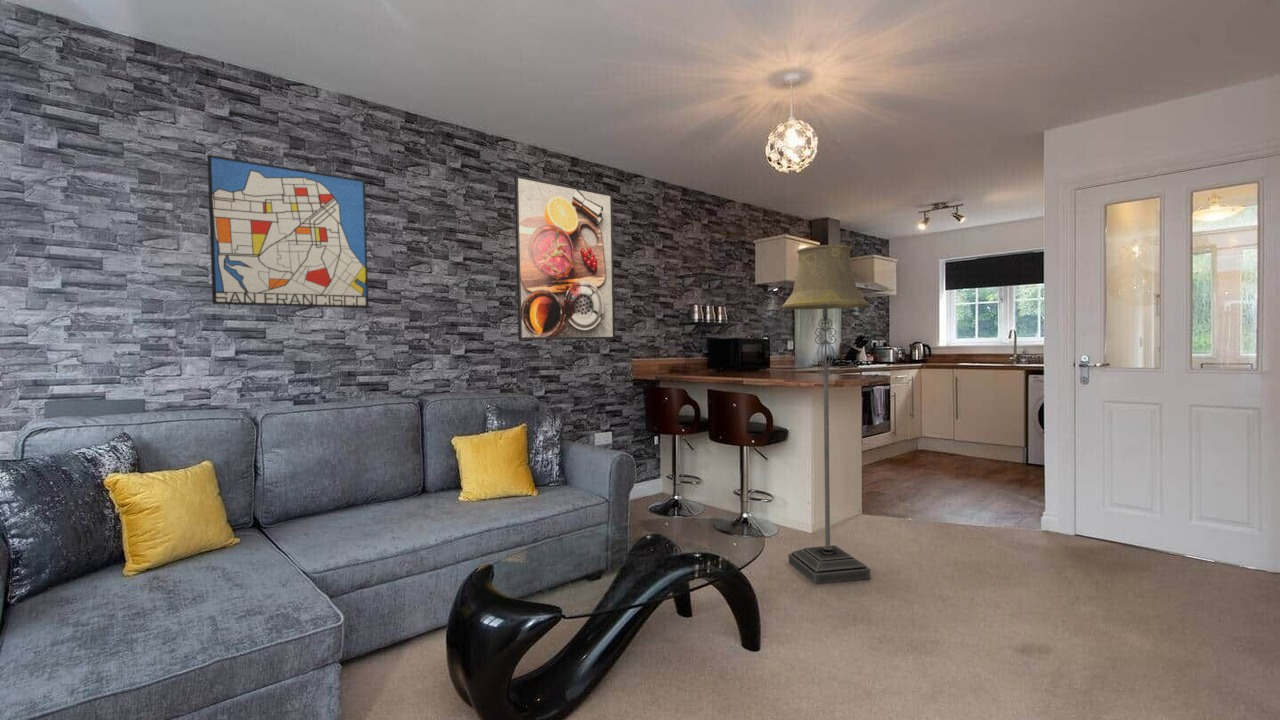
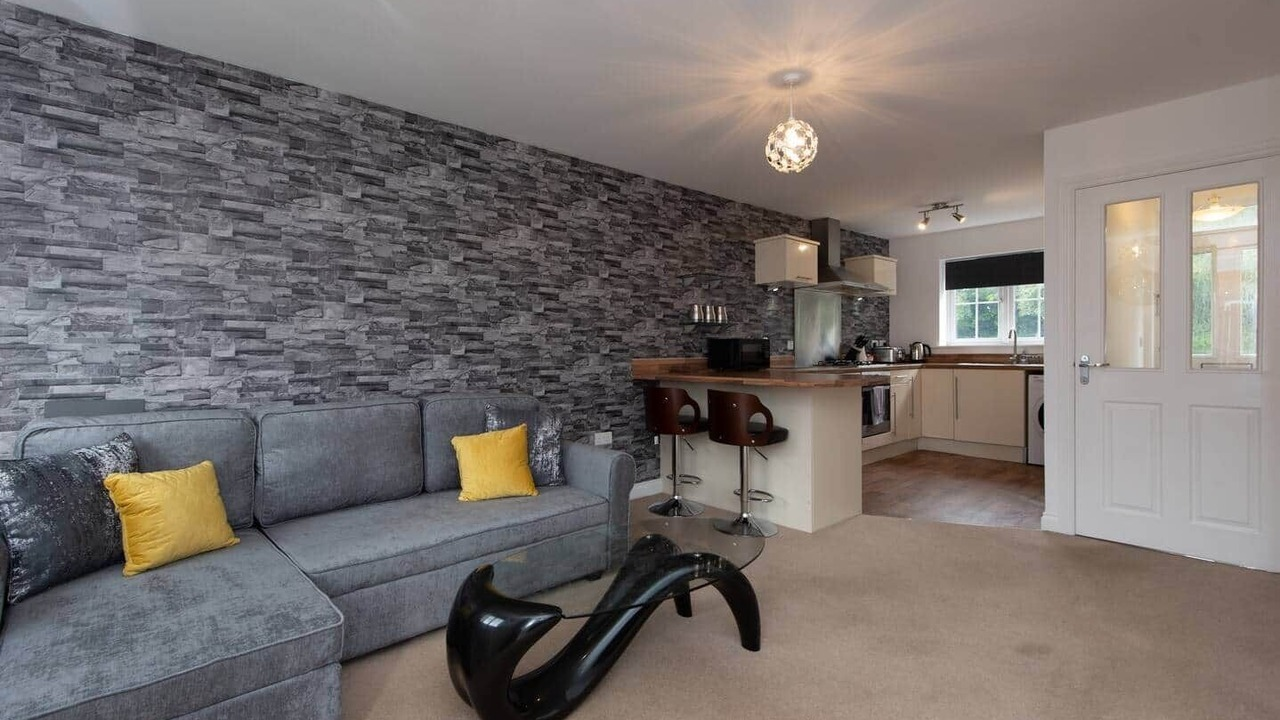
- wall art (294, 237)
- floor lamp (825, 410)
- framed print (568, 262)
